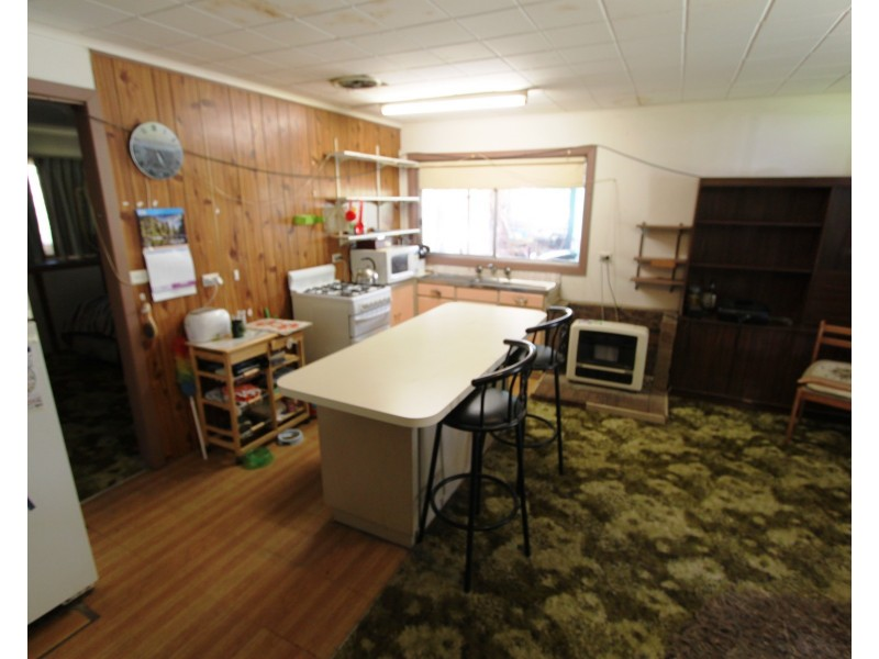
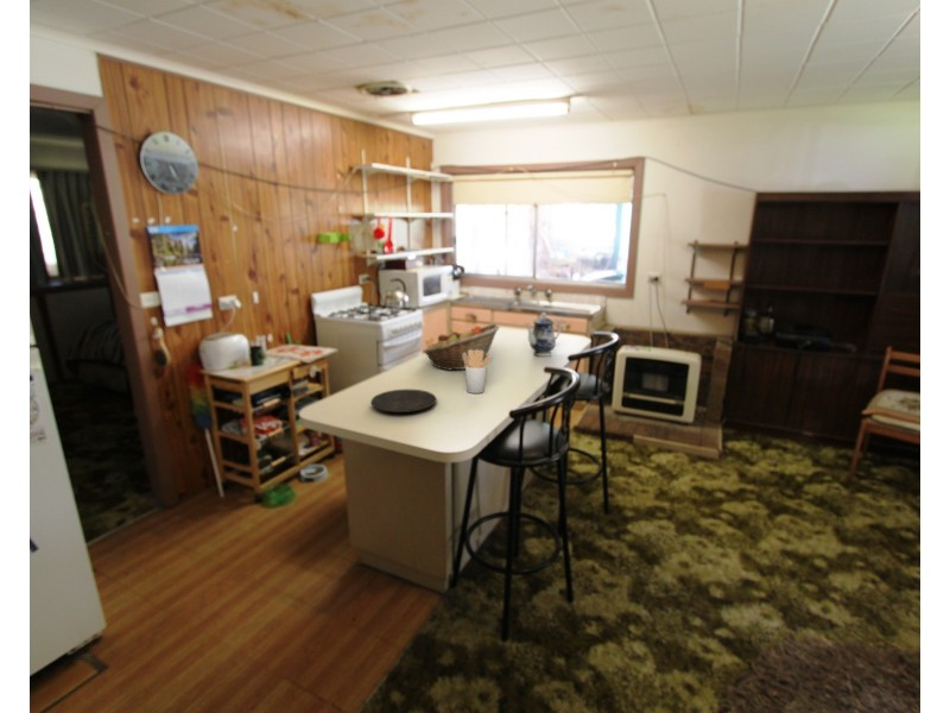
+ fruit basket (462, 343)
+ plate (404, 402)
+ teapot (543, 333)
+ utensil holder (475, 370)
